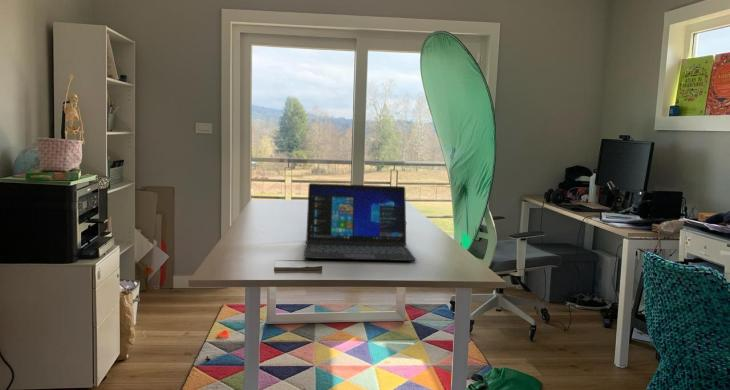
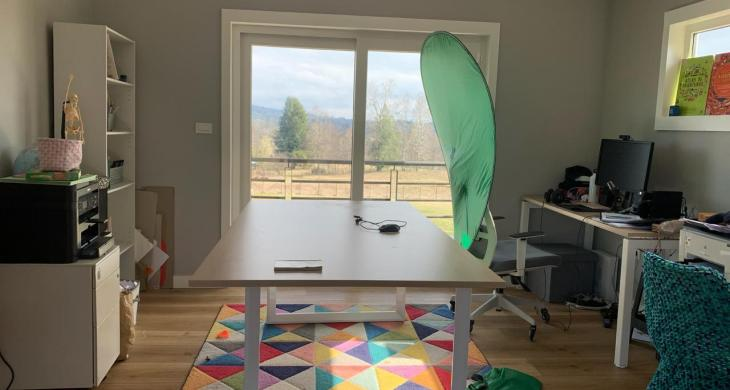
- laptop (358, 219)
